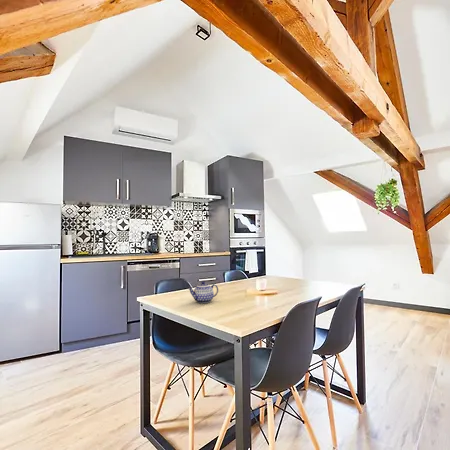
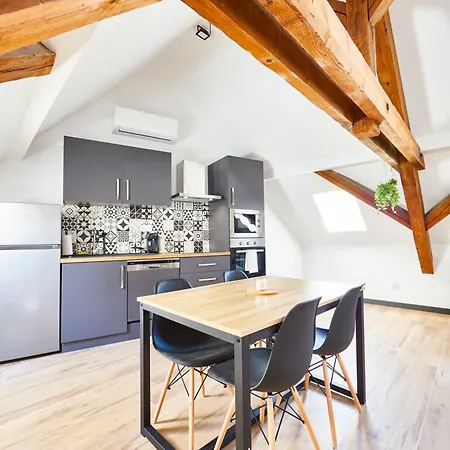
- teapot (203, 291)
